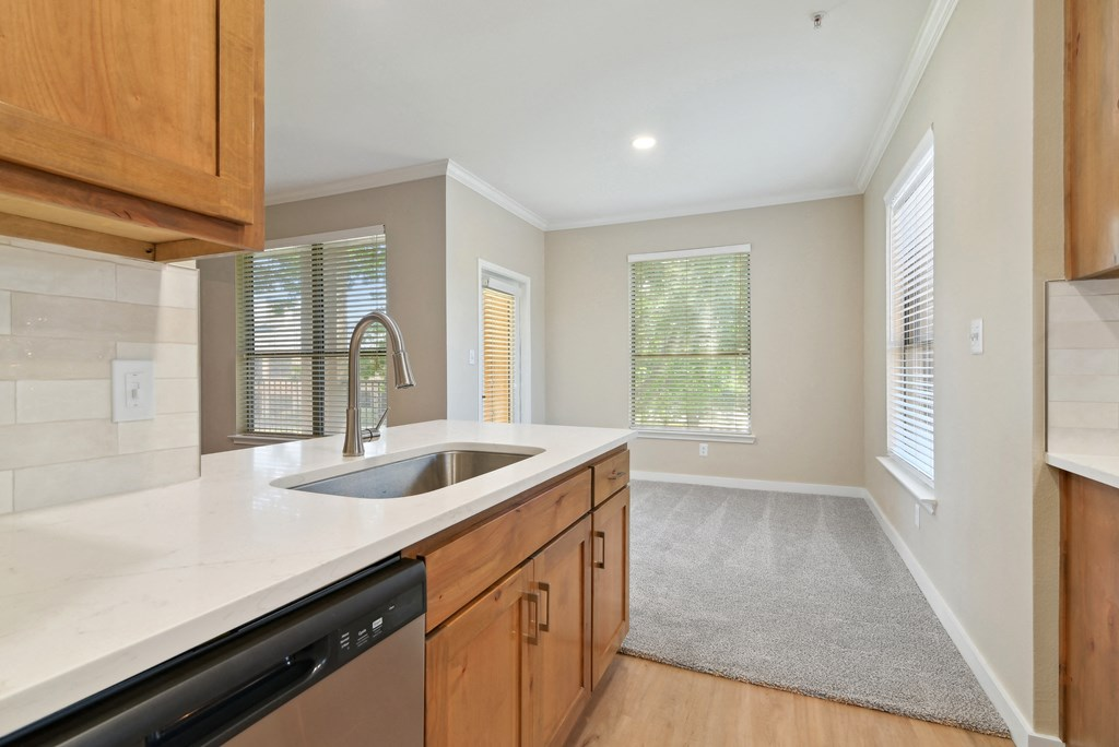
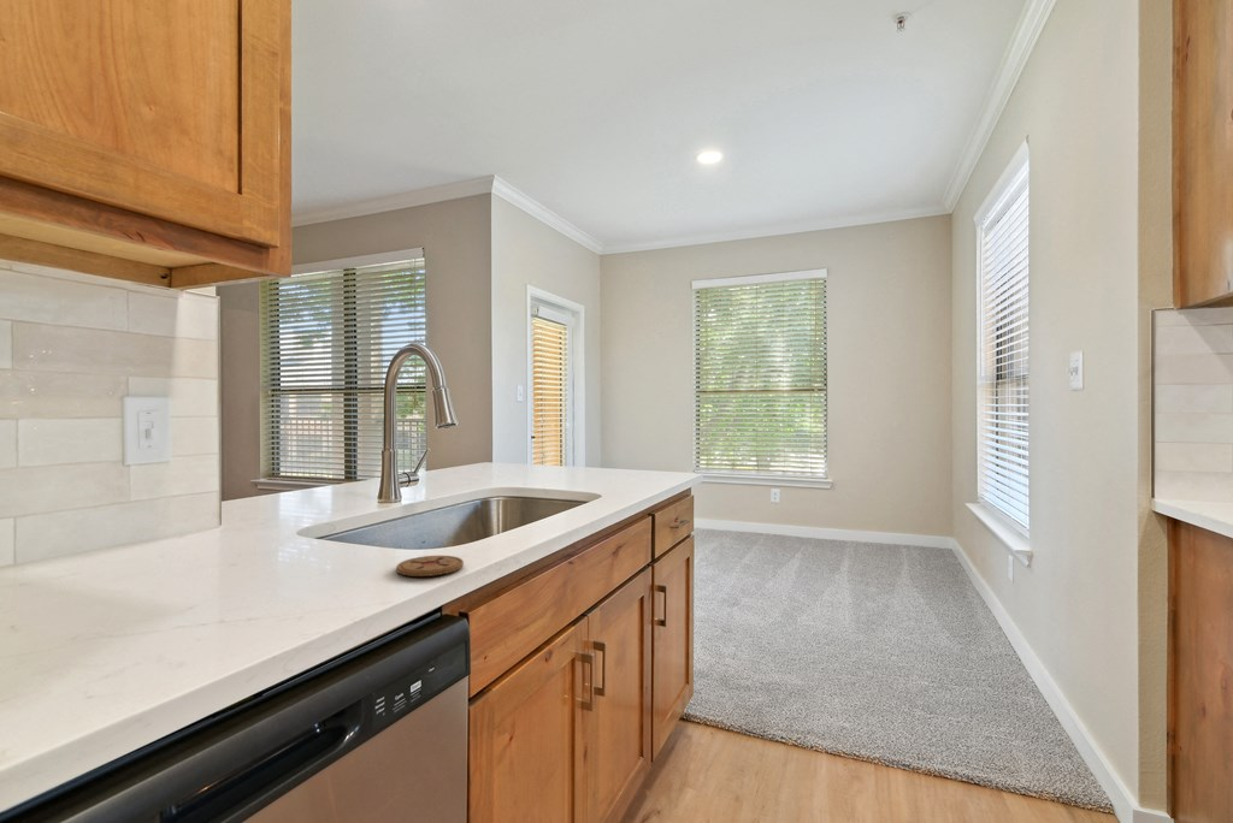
+ coaster (430, 564)
